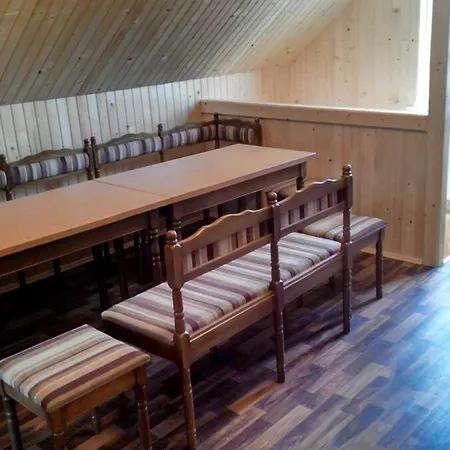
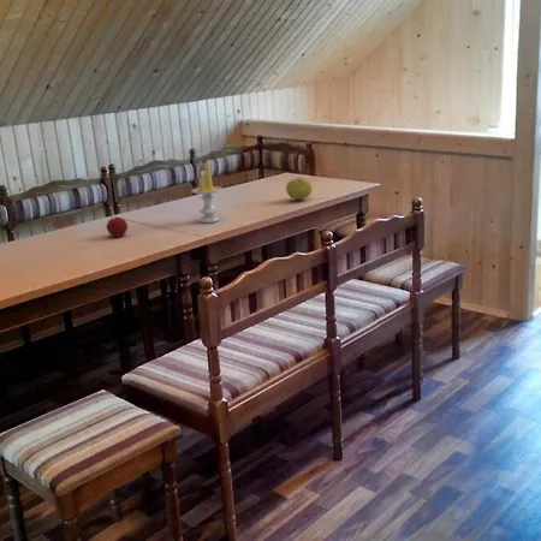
+ candle (207, 191)
+ fruit (298, 189)
+ apple (117, 226)
